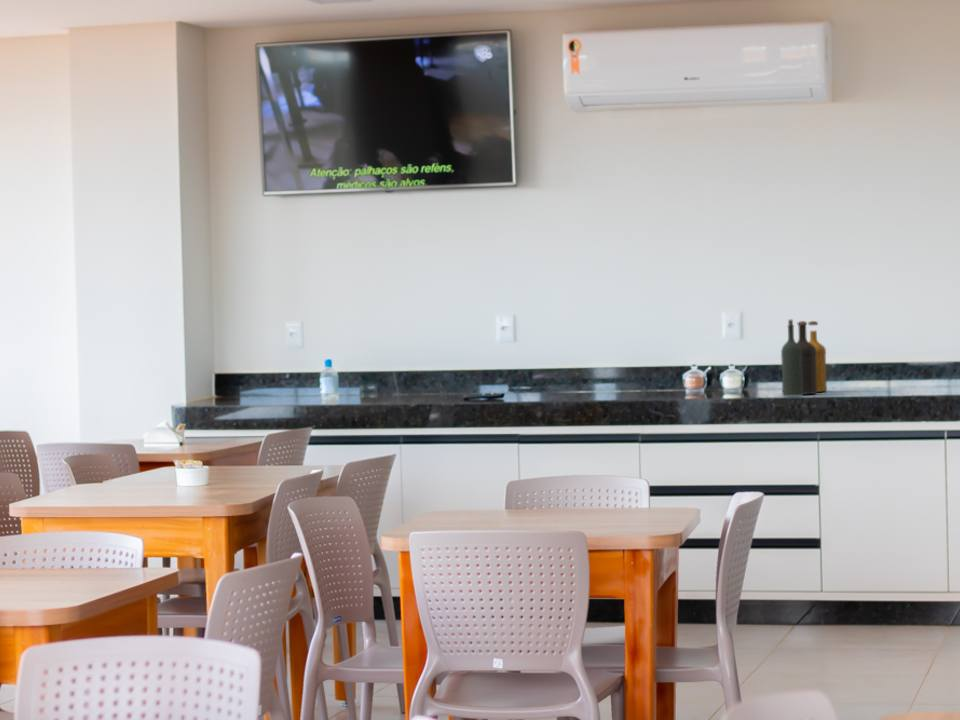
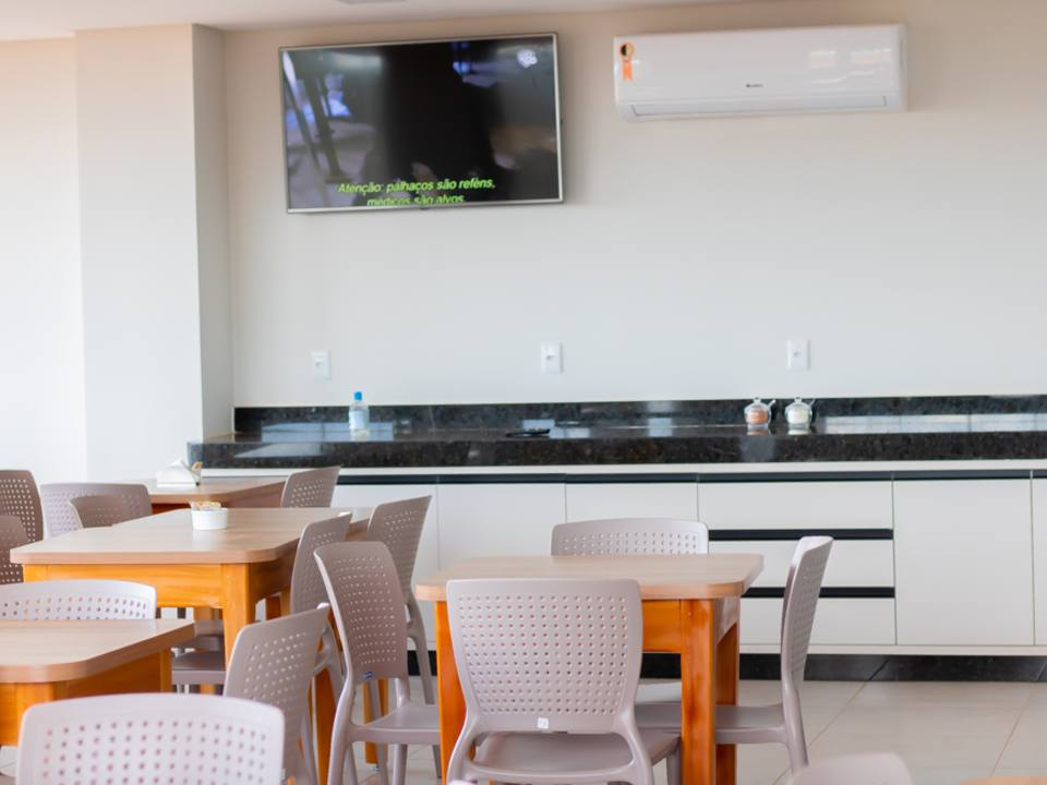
- bottle (804, 356)
